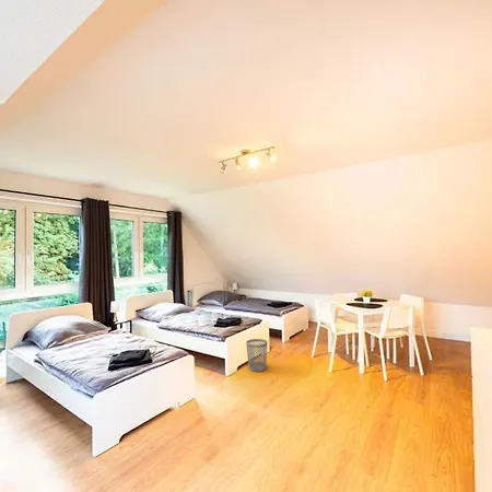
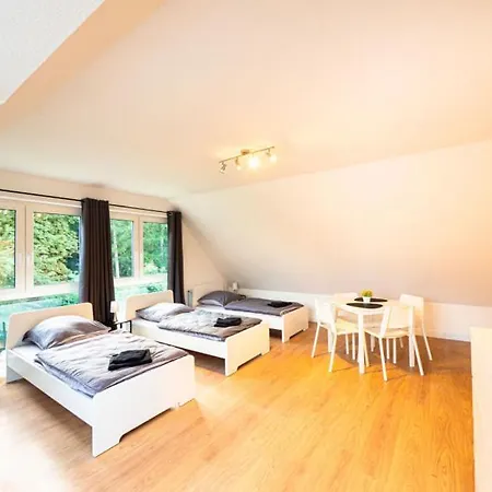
- wastebasket (257, 355)
